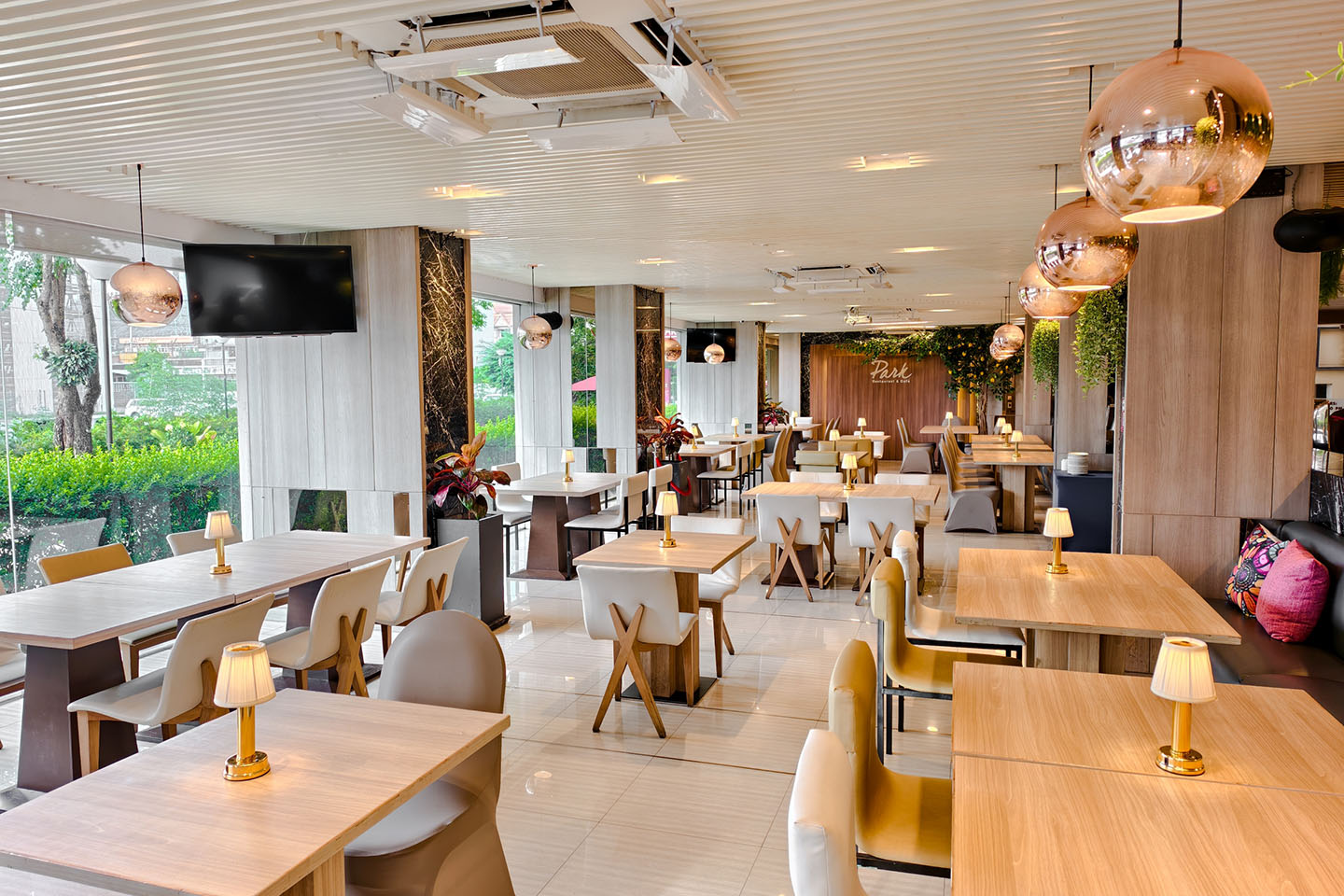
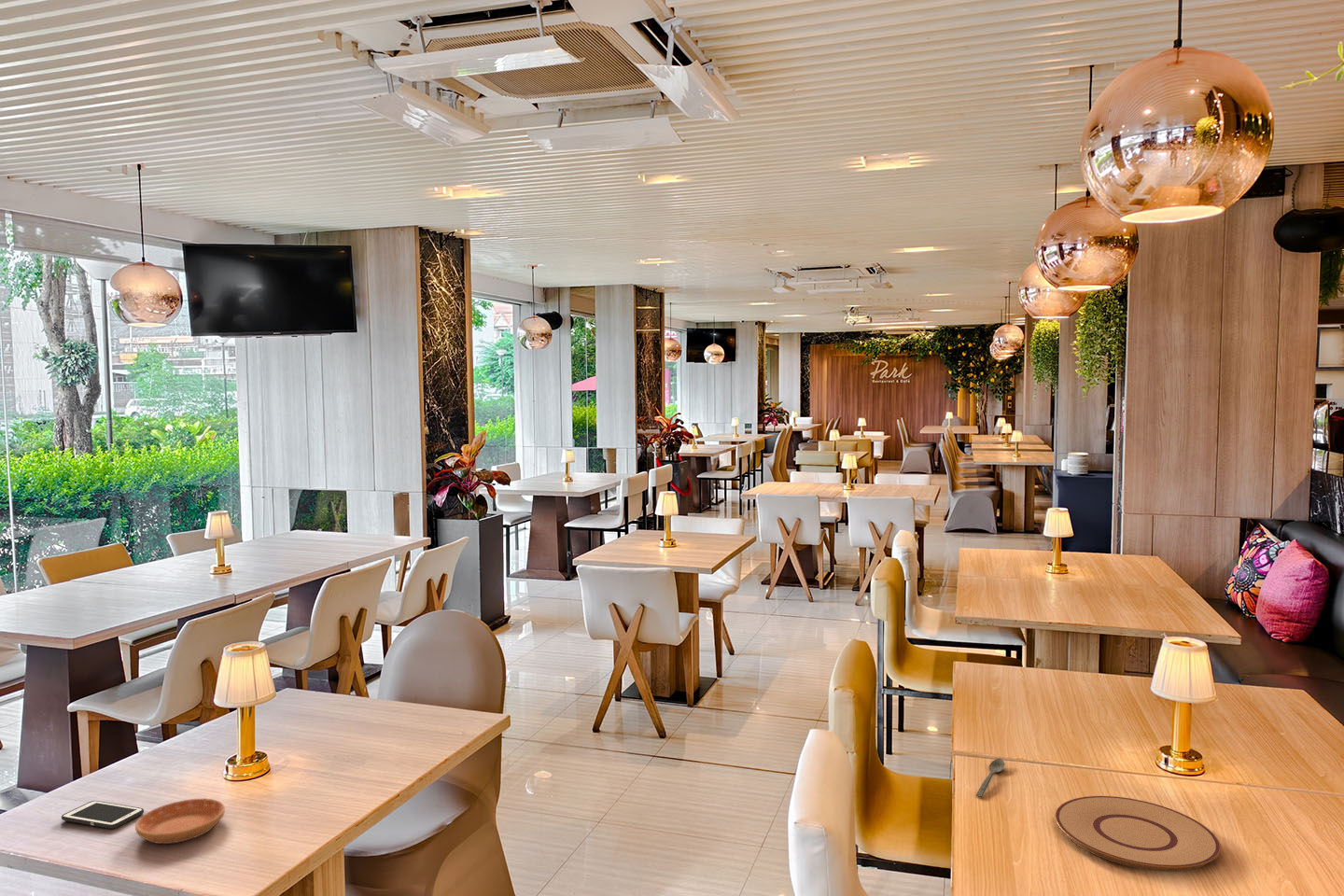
+ cell phone (103, 814)
+ spoon (989, 777)
+ saucer (181, 821)
+ plate (1134, 832)
